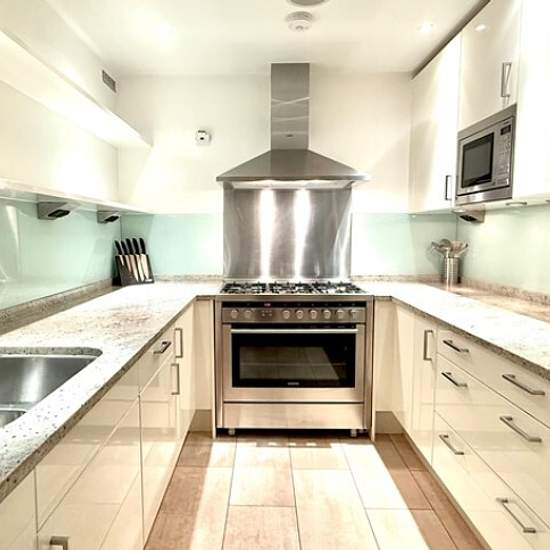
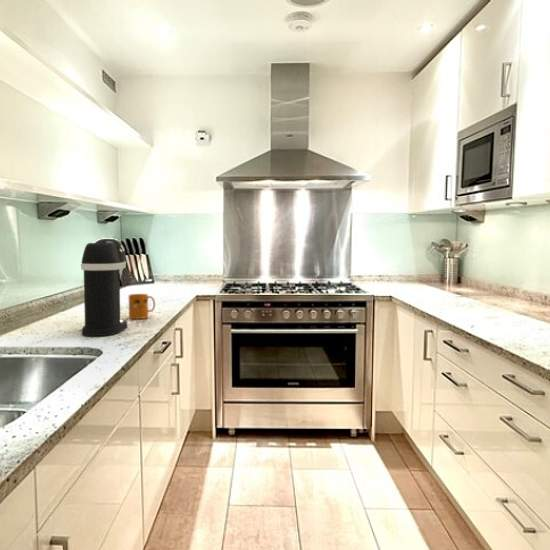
+ mug (142, 305)
+ coffee maker (104, 284)
